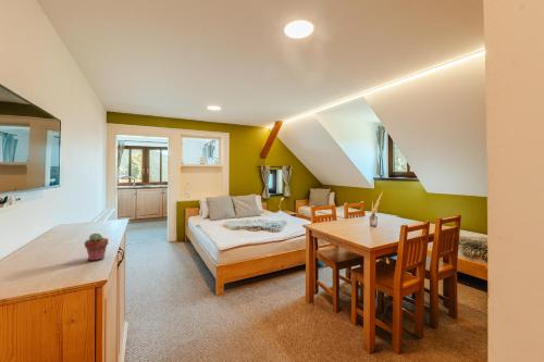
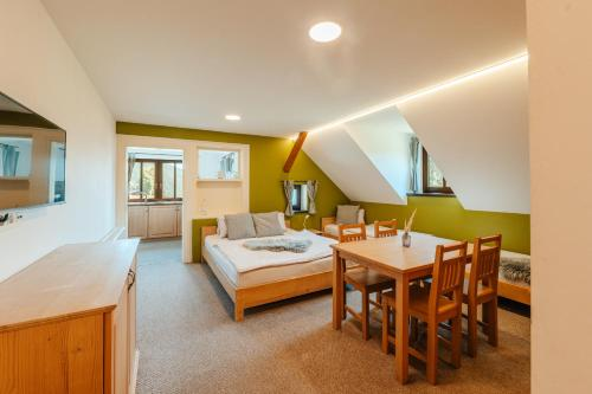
- potted succulent (96, 246)
